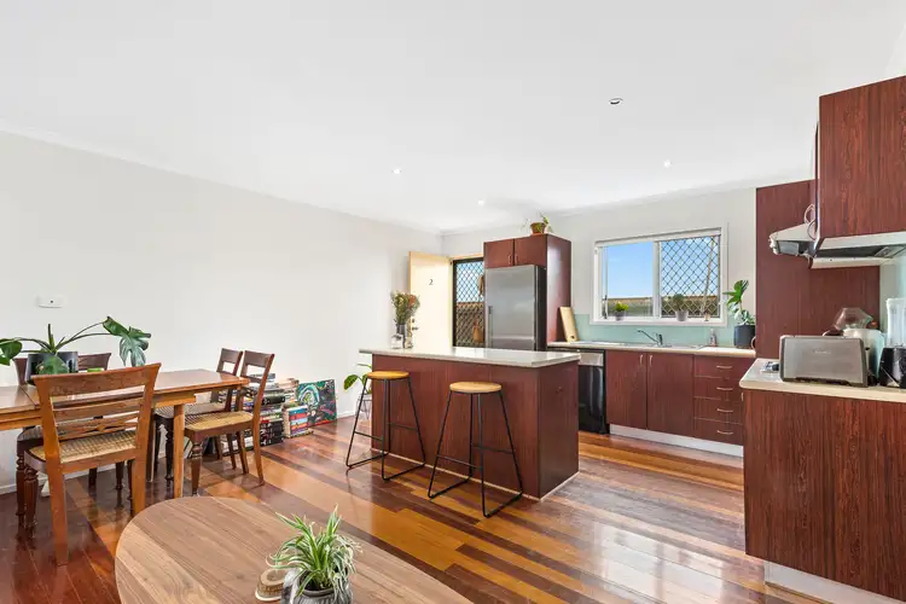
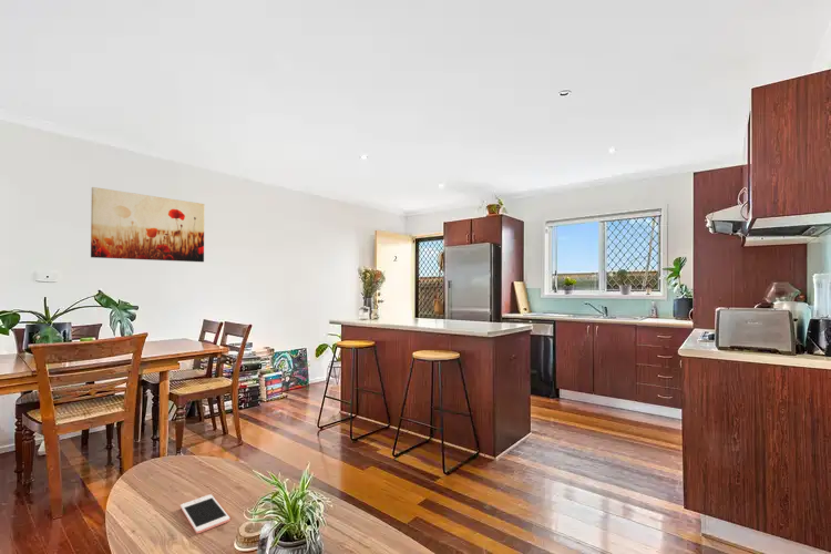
+ cell phone (204, 512)
+ wall art (153, 227)
